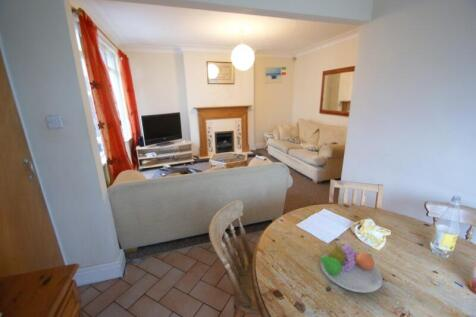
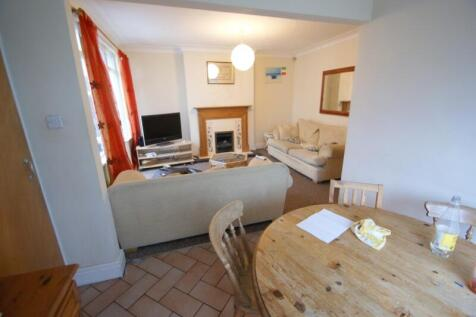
- fruit bowl (347, 263)
